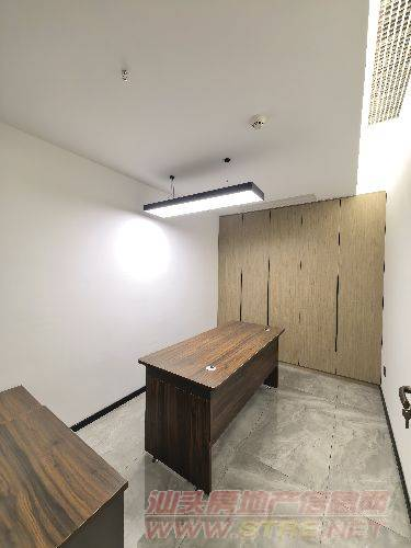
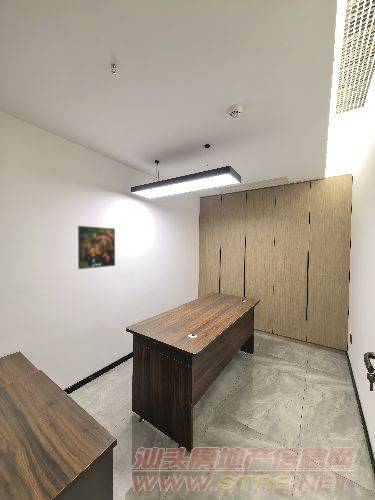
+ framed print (97, 247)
